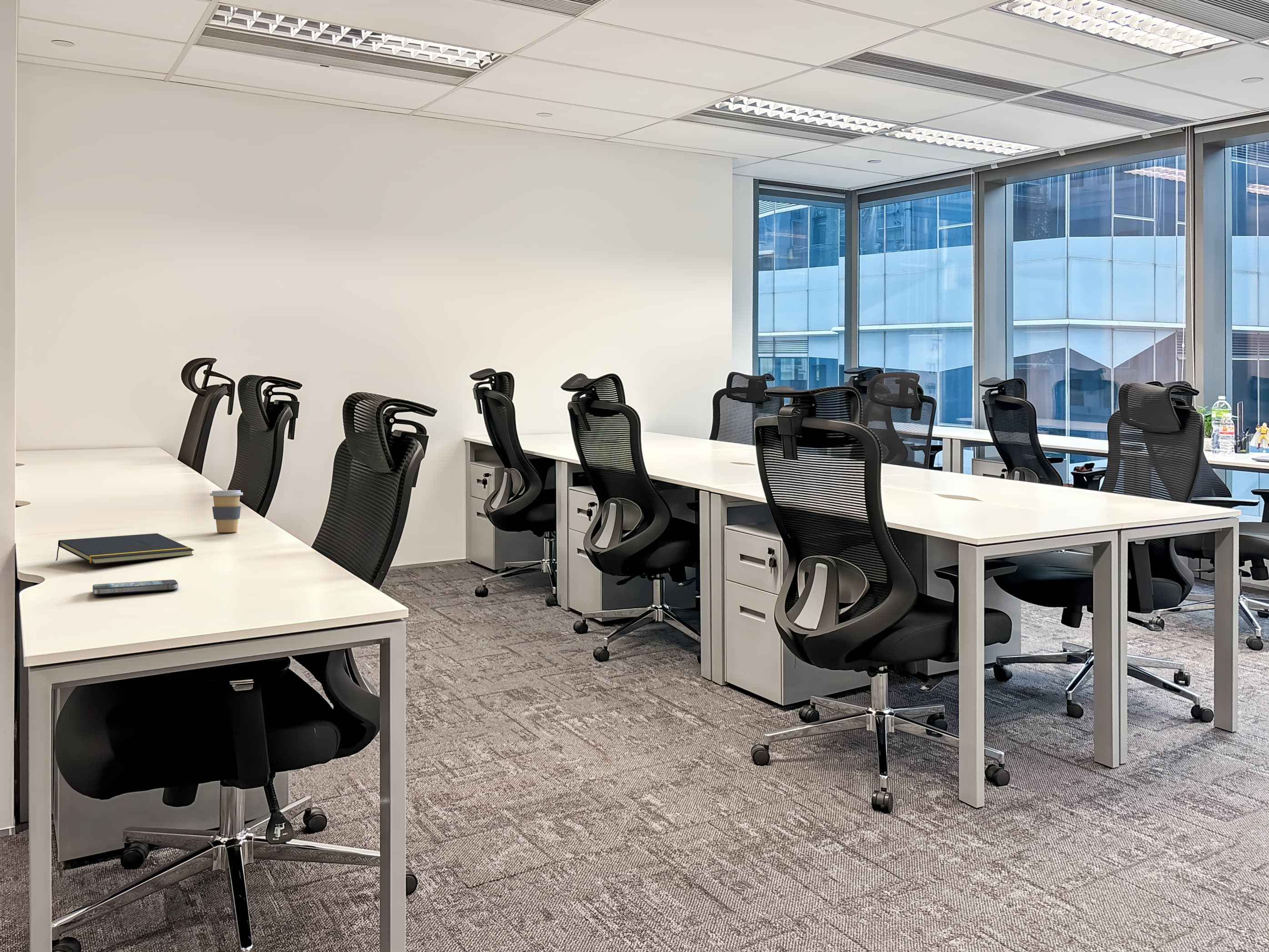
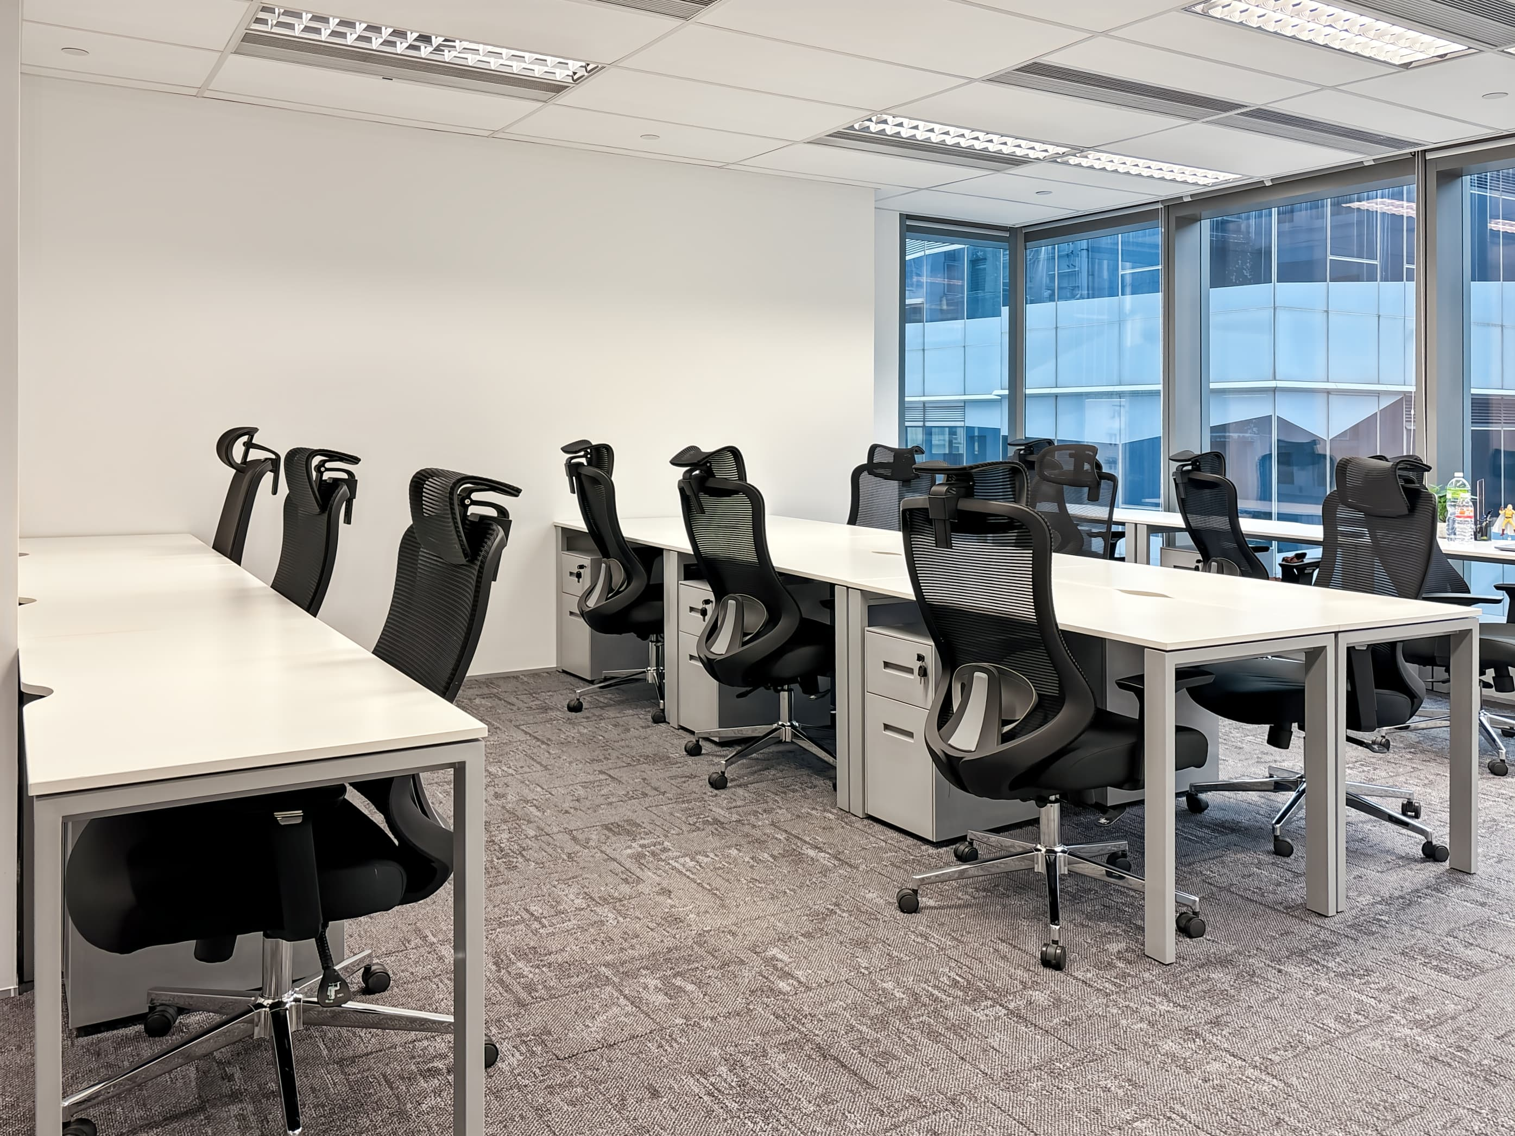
- coffee cup (227, 511)
- notepad (127, 548)
- smartphone (136, 587)
